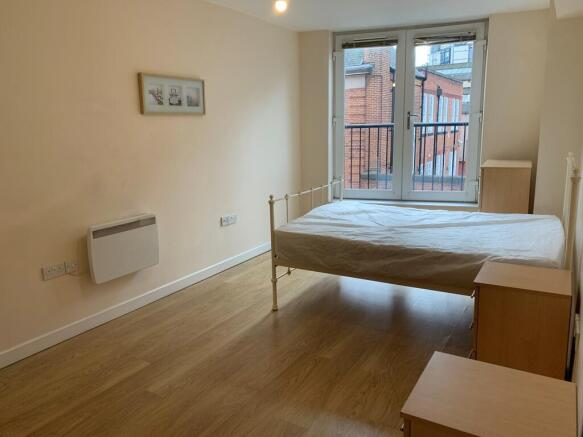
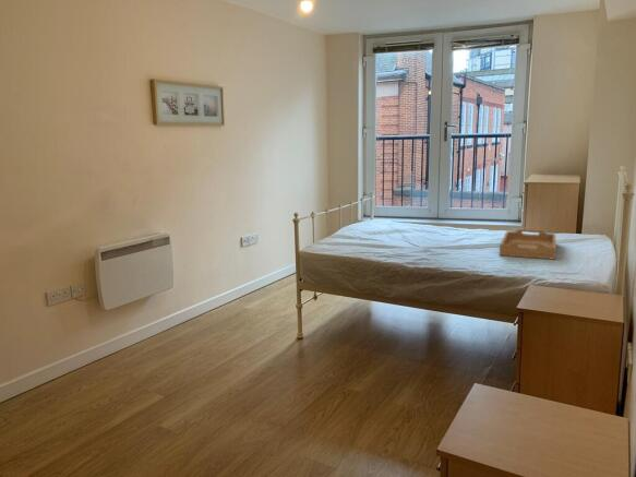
+ serving tray (528, 242)
